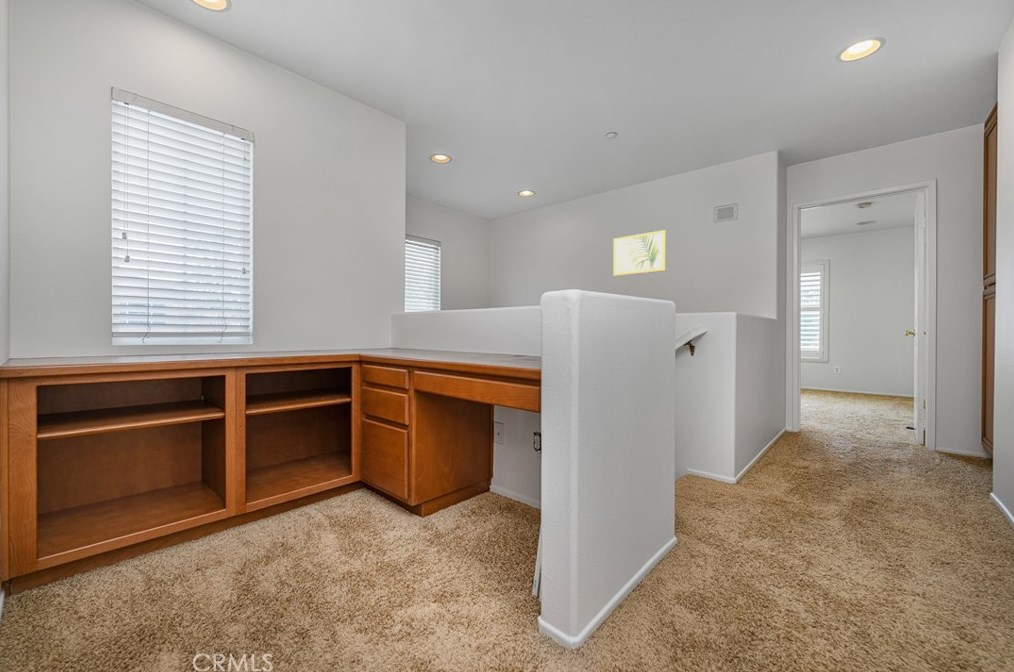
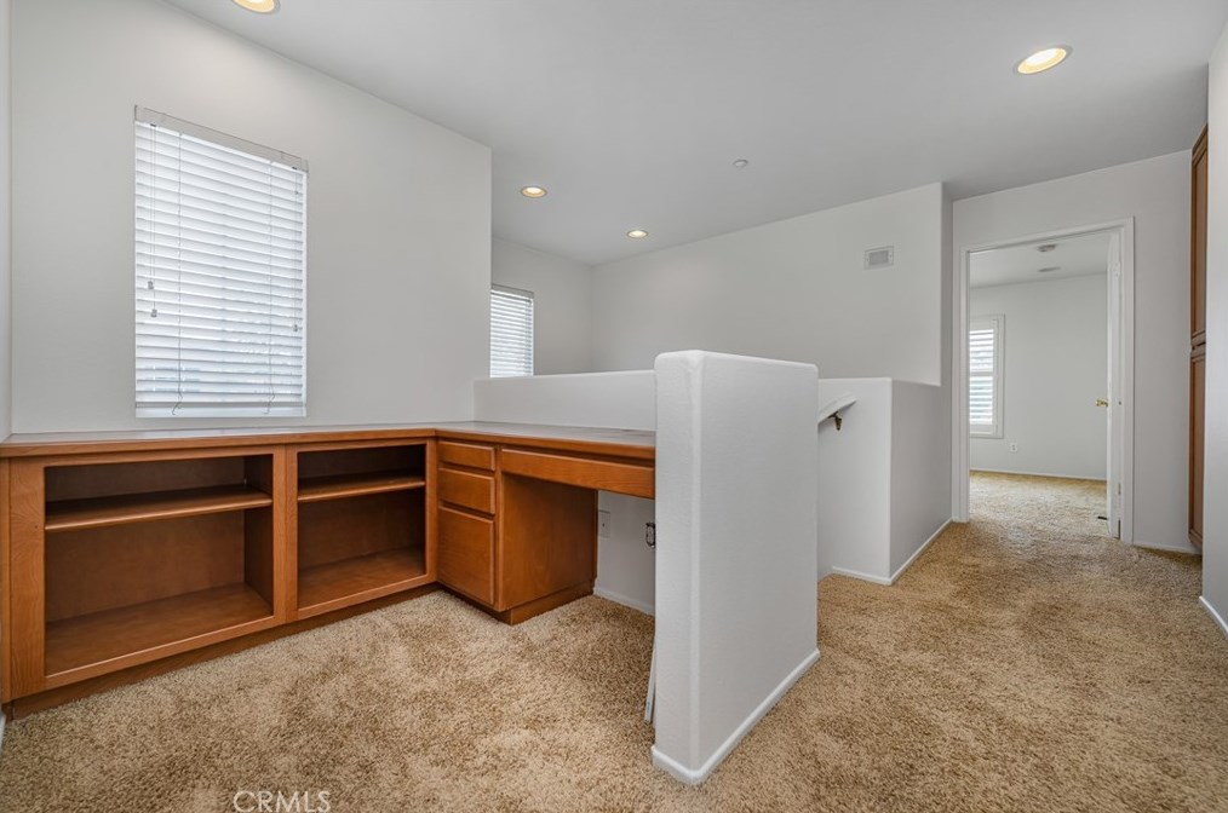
- wall art (638, 254)
